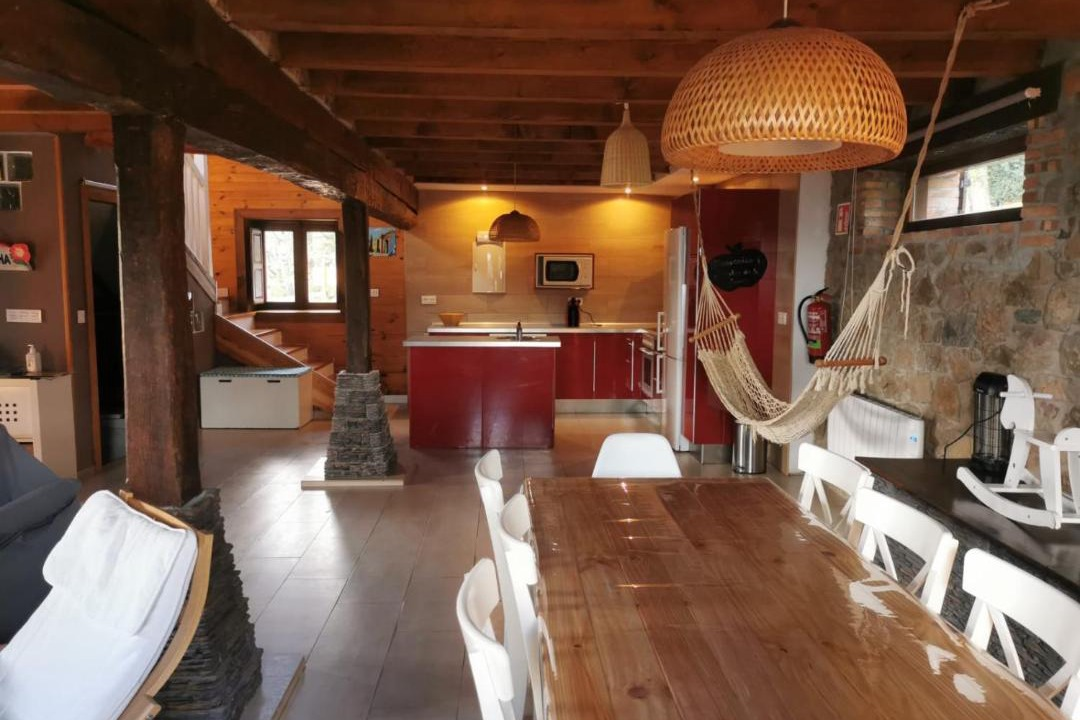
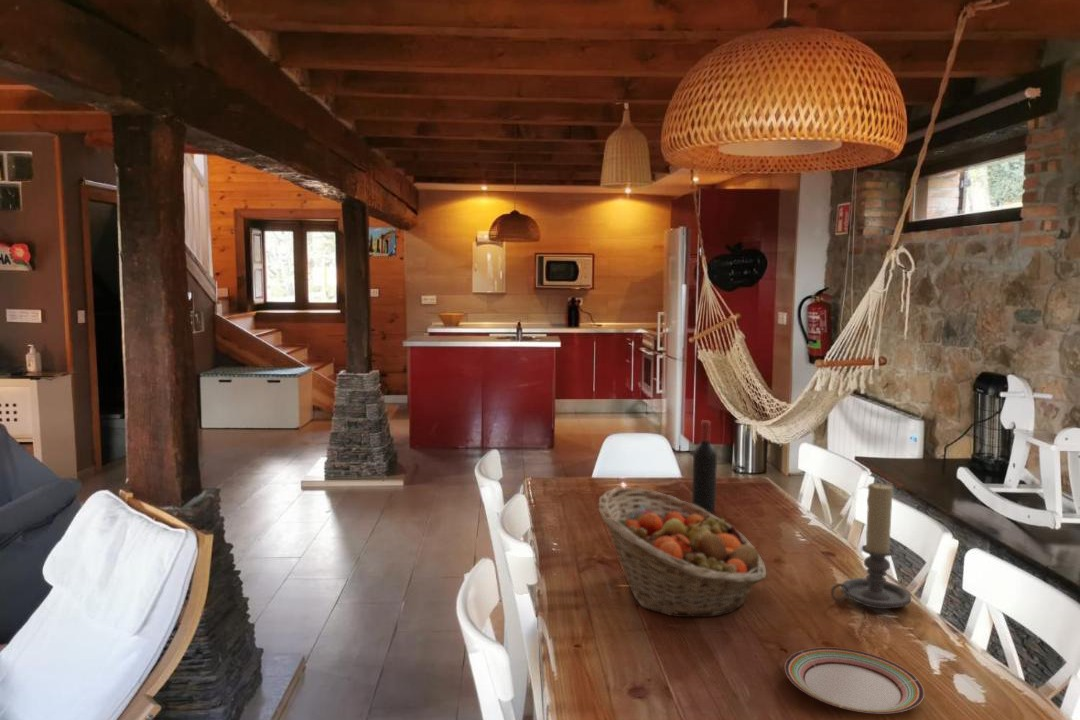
+ fruit basket (679, 545)
+ wine bottle (704, 465)
+ plate (851, 682)
+ candle holder (871, 542)
